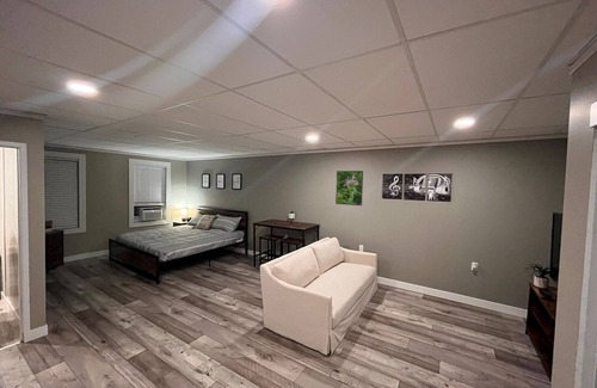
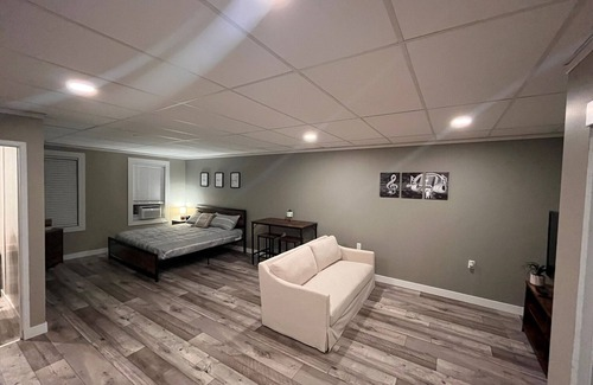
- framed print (349, 187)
